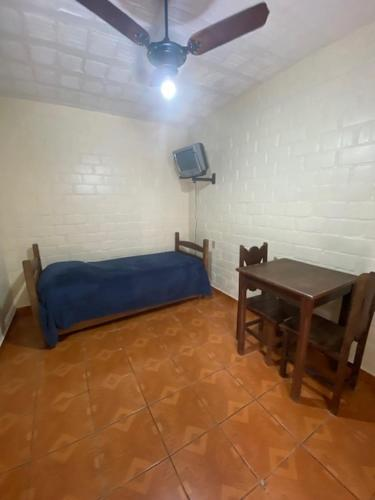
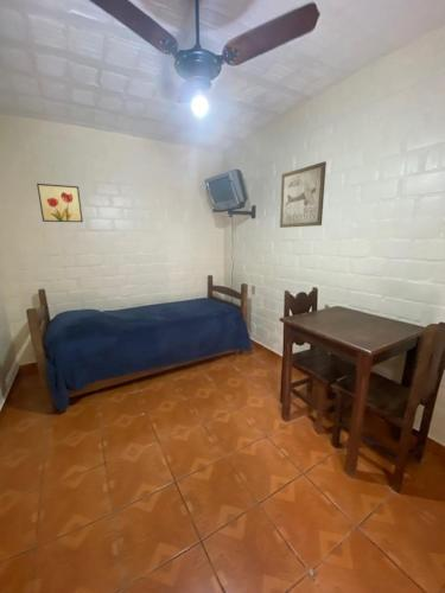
+ wall art (300, 198)
+ wall art (61, 203)
